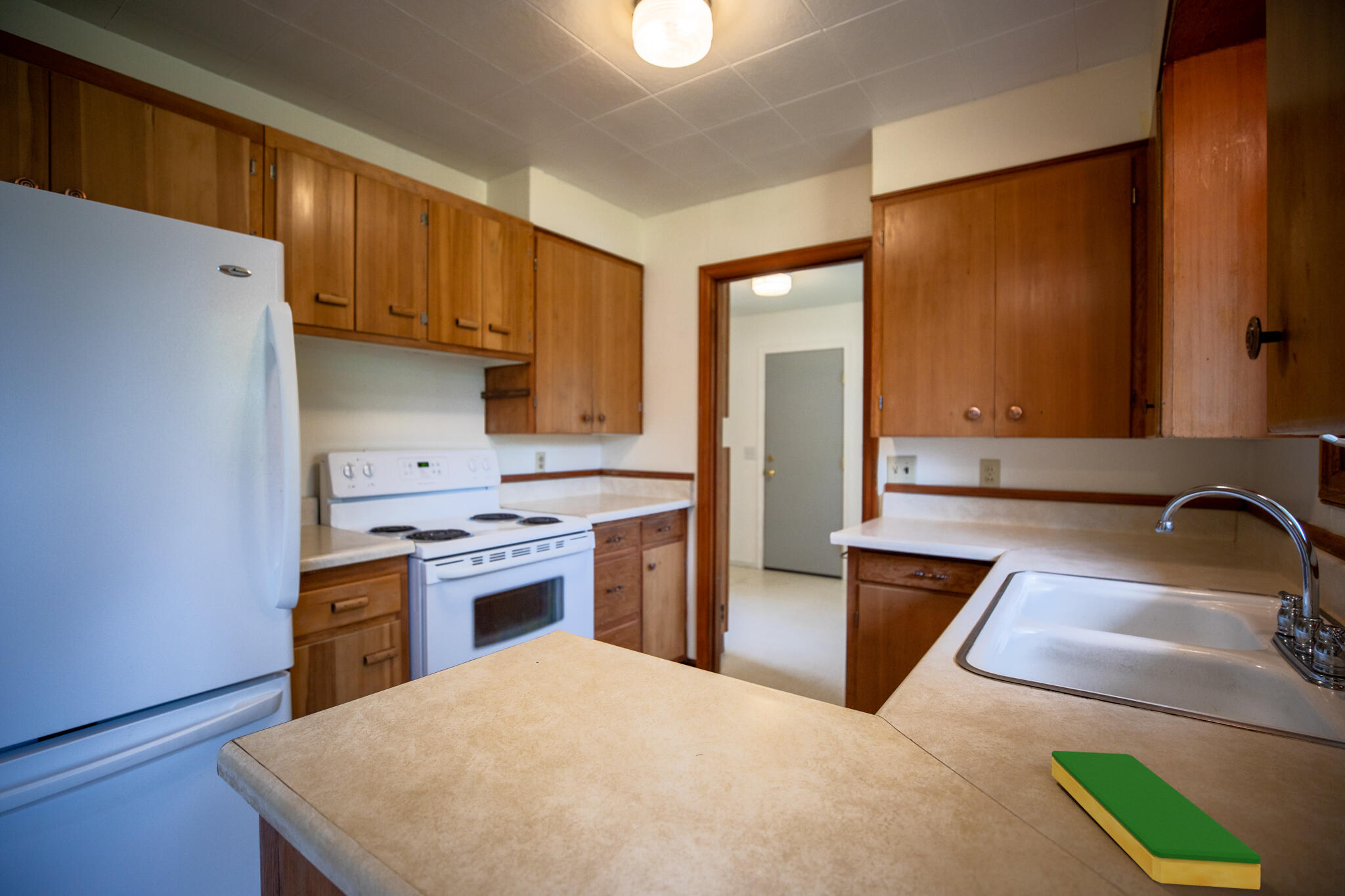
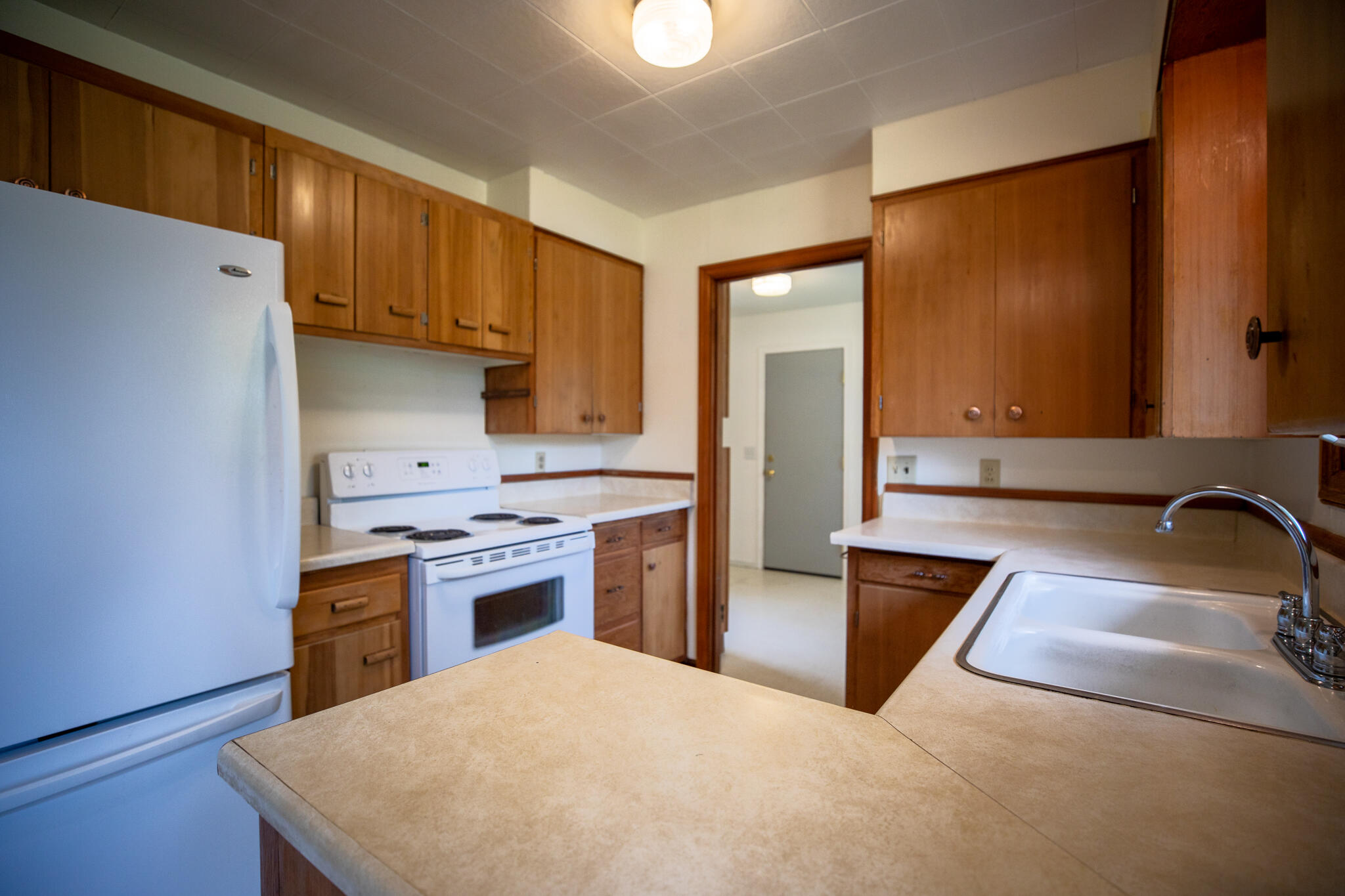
- dish sponge (1141, 809)
